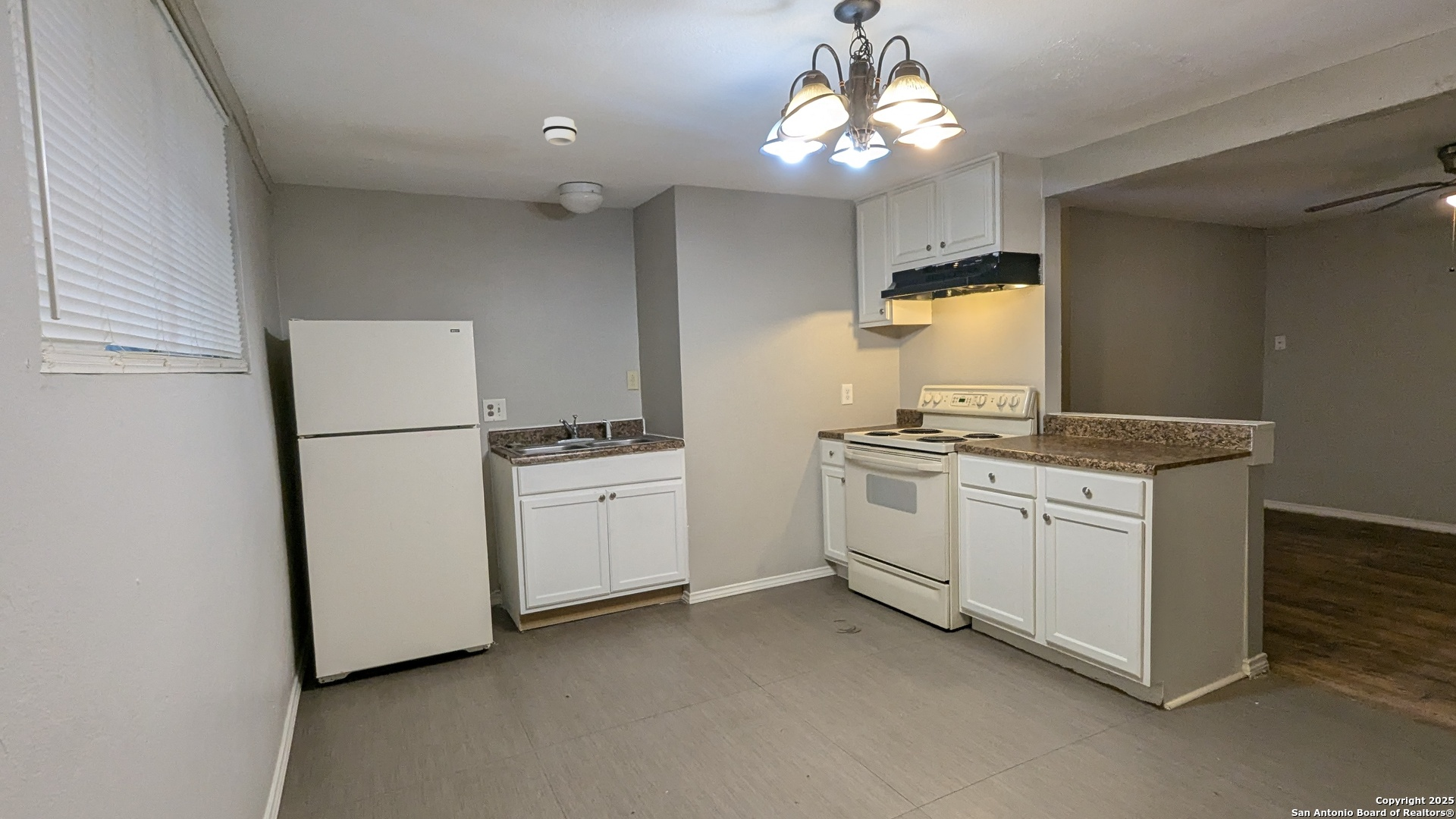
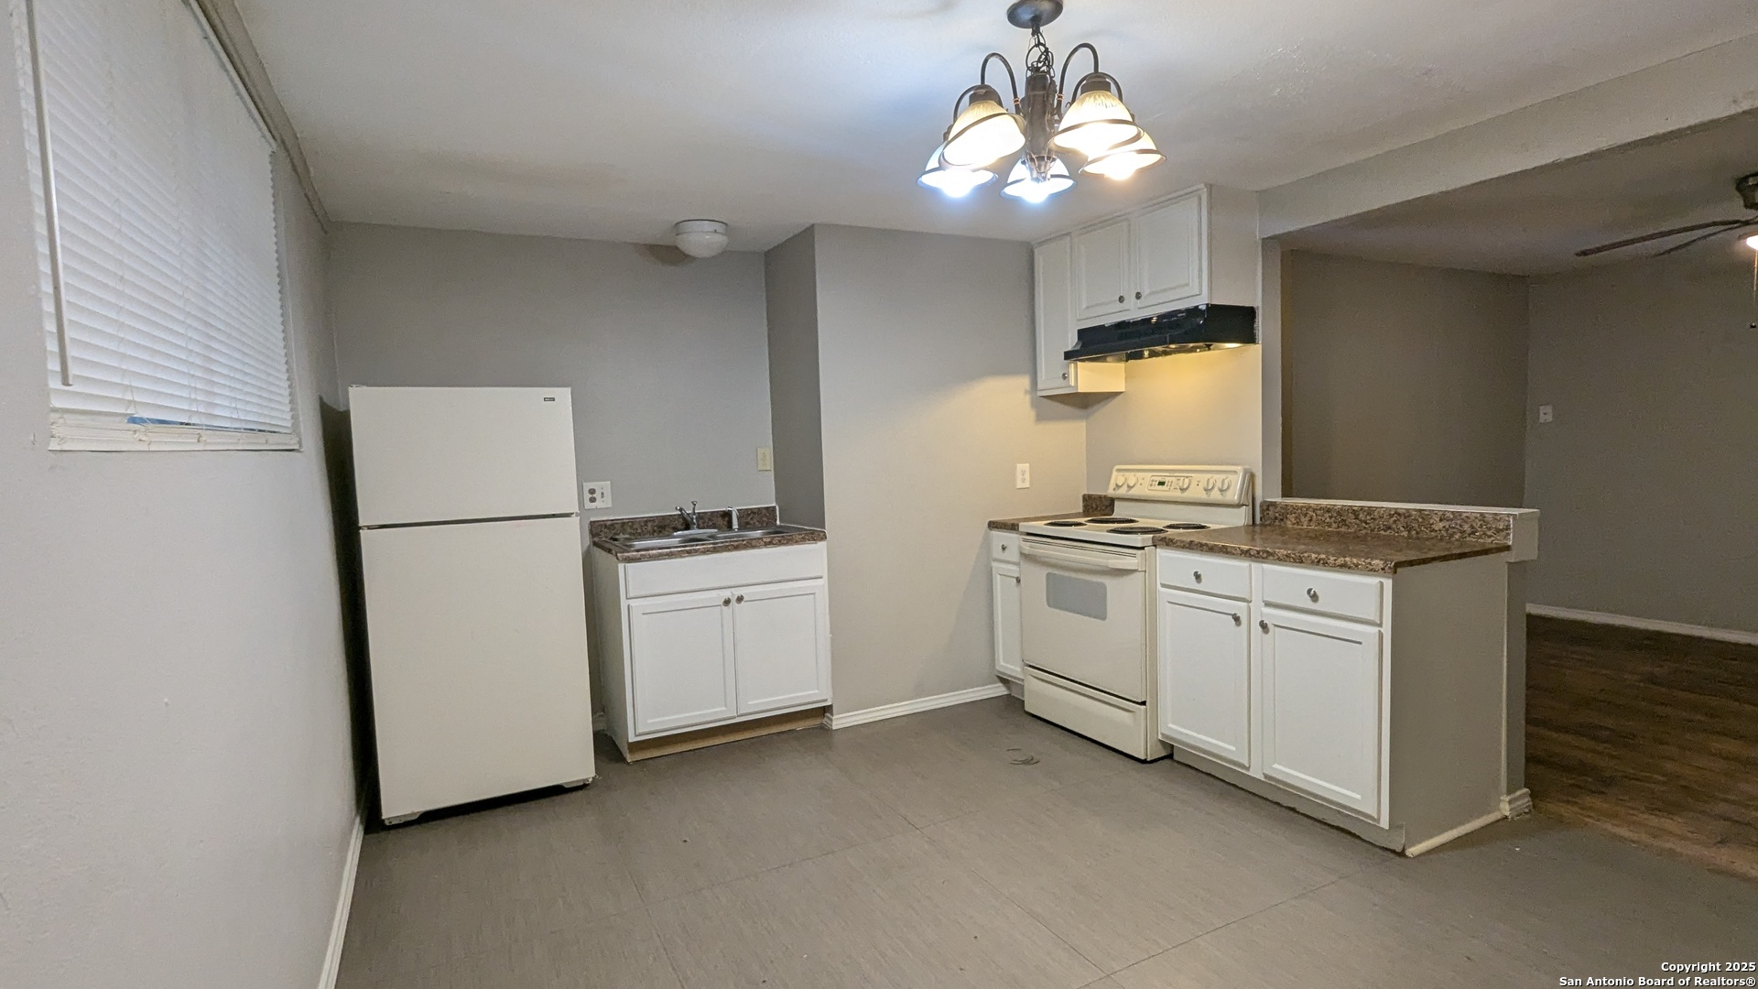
- smoke detector (560, 131)
